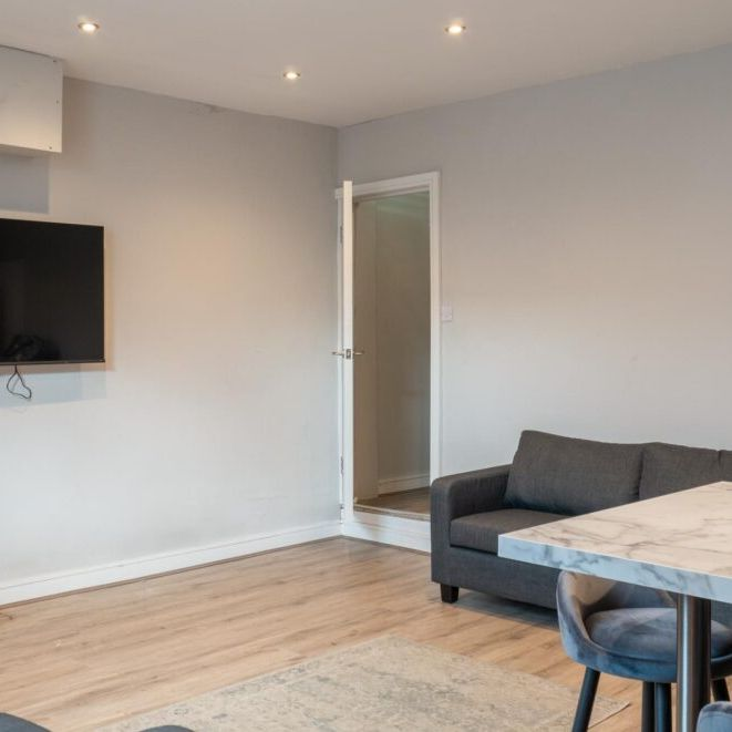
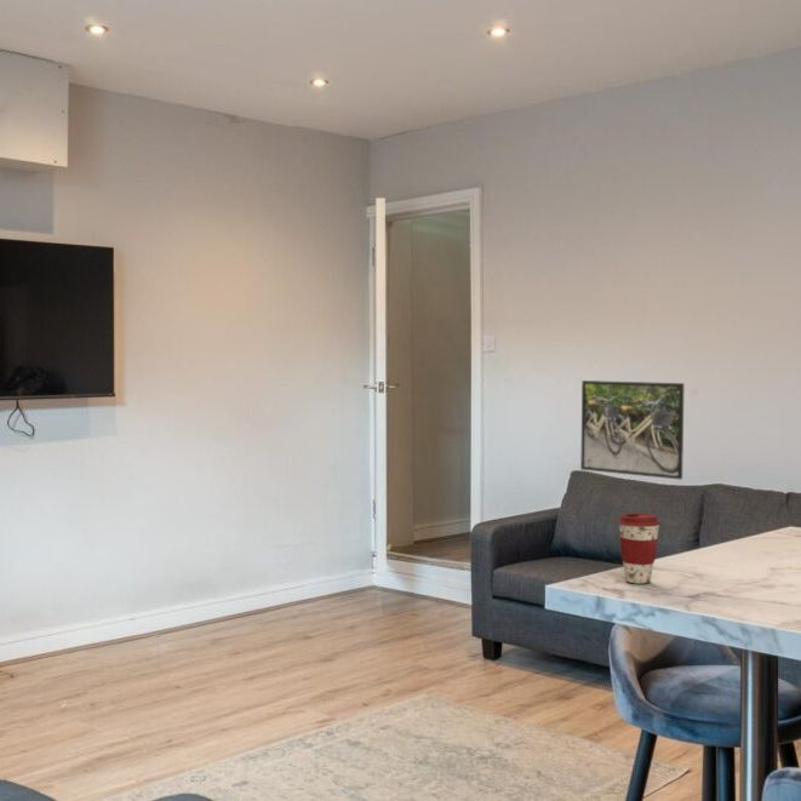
+ coffee cup (637, 548)
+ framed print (630, 428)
